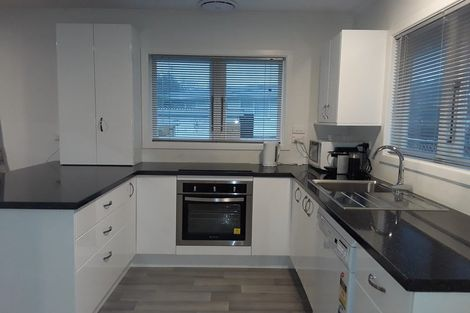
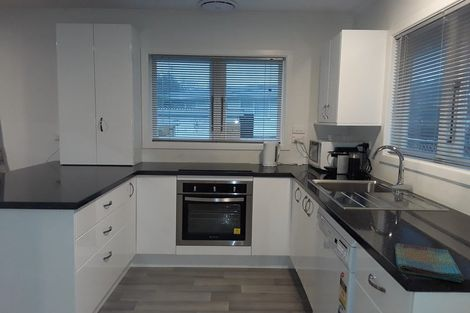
+ dish towel (424, 259)
